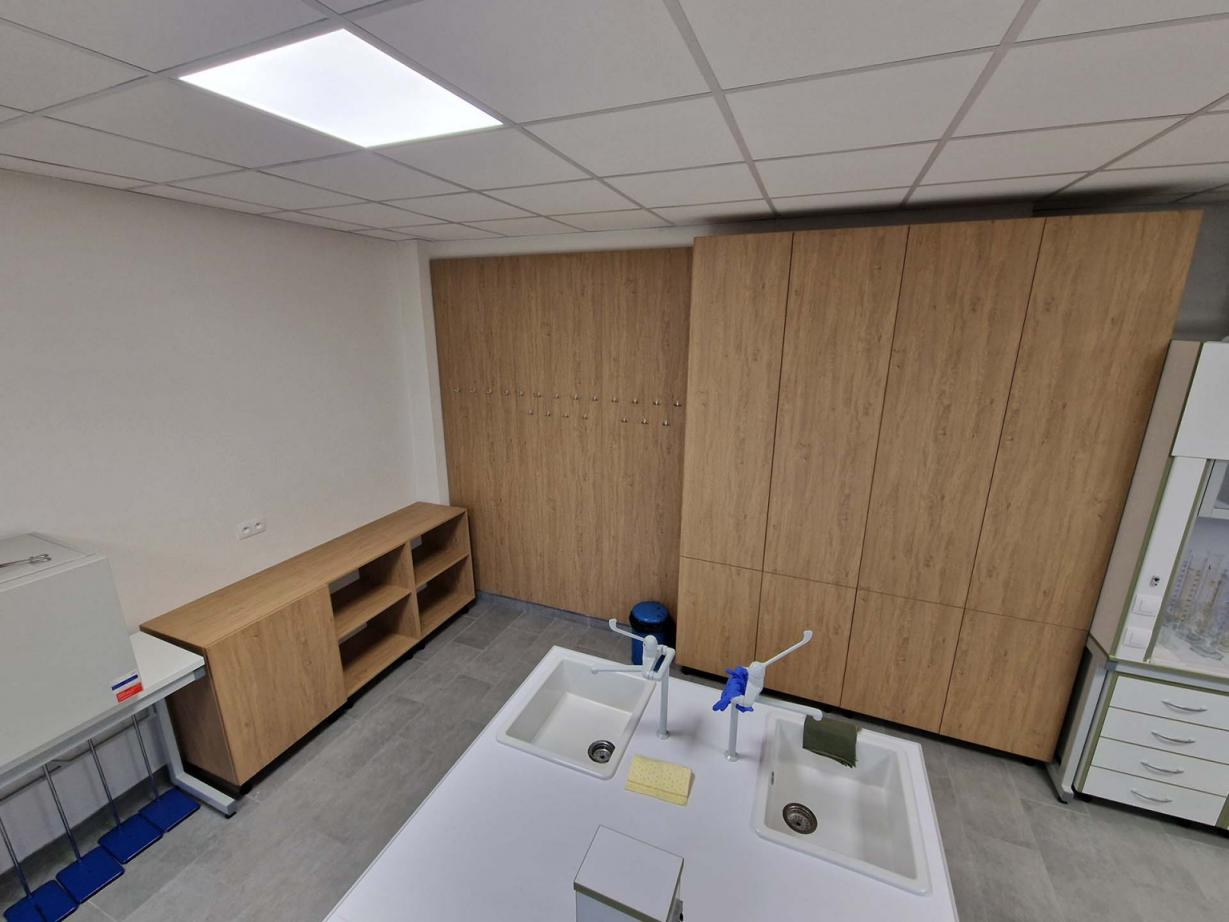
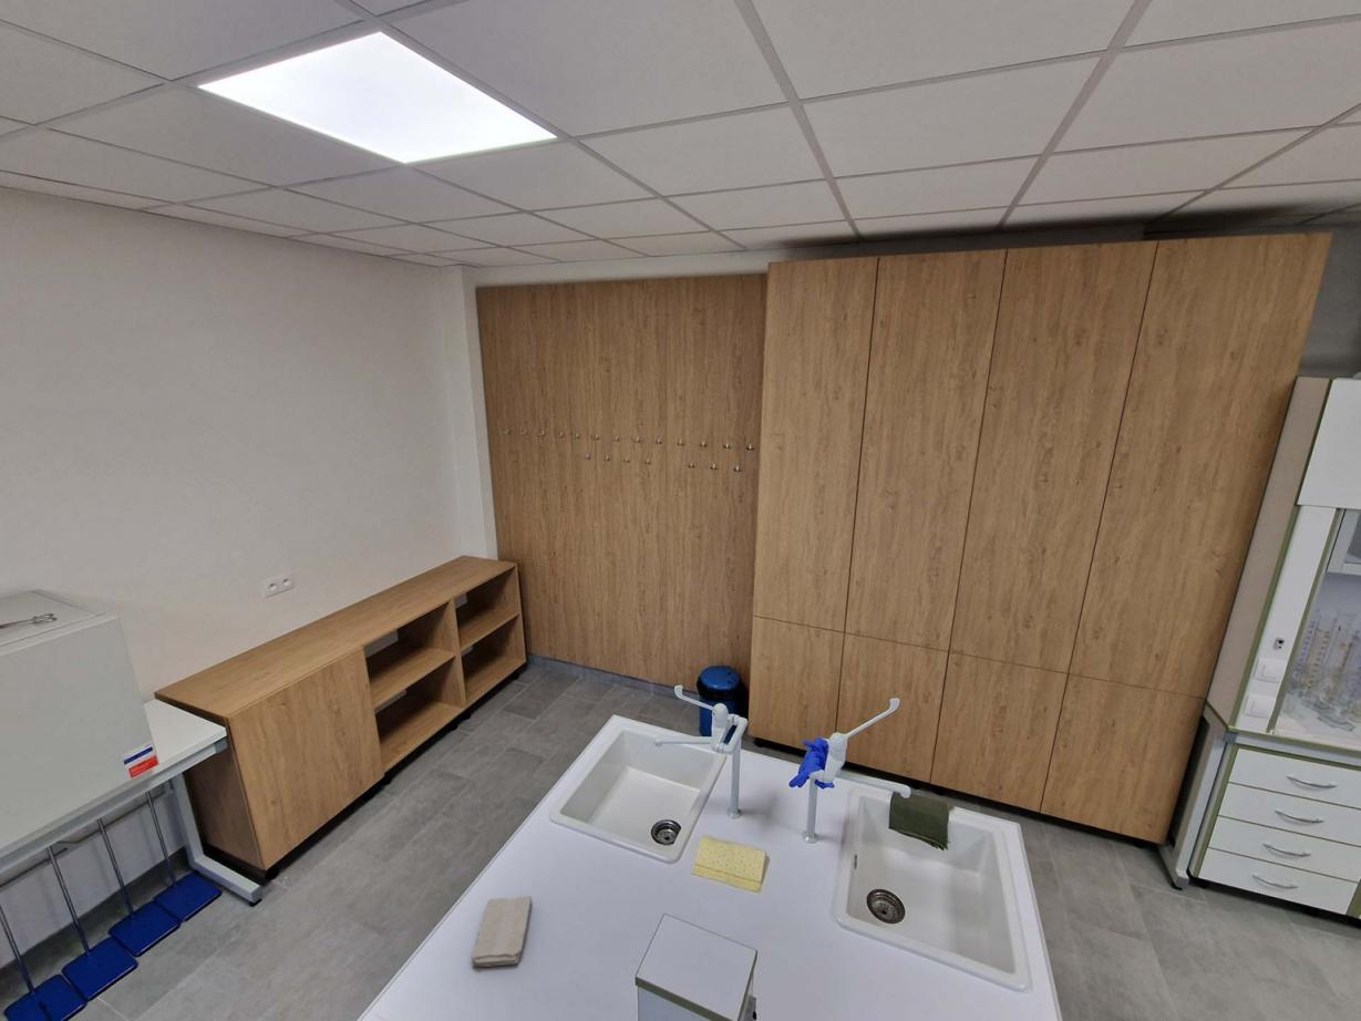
+ washcloth (503, 928)
